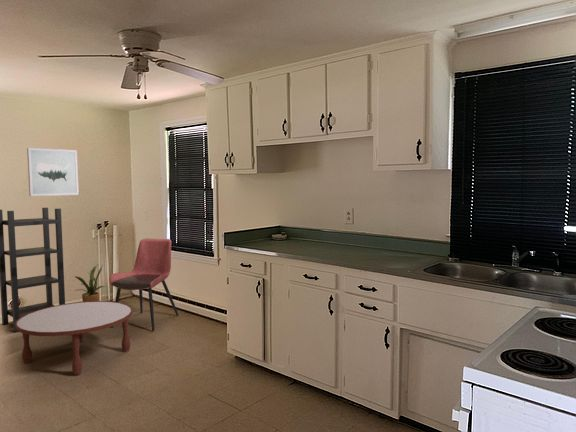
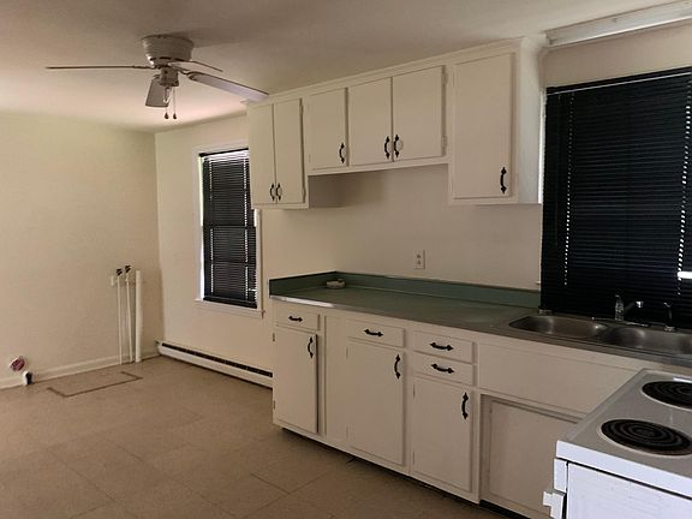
- dining chair (145, 281)
- wall art (53, 172)
- shelving unit (35, 276)
- coffee table (77, 335)
- house plant (88, 288)
